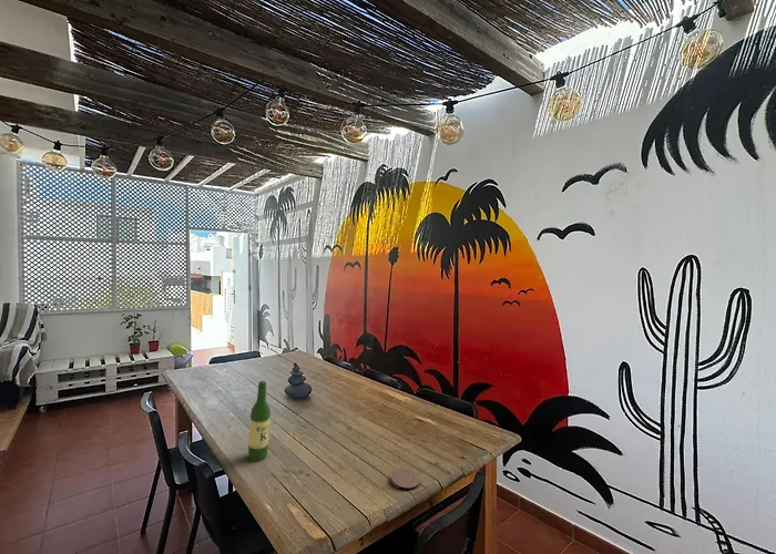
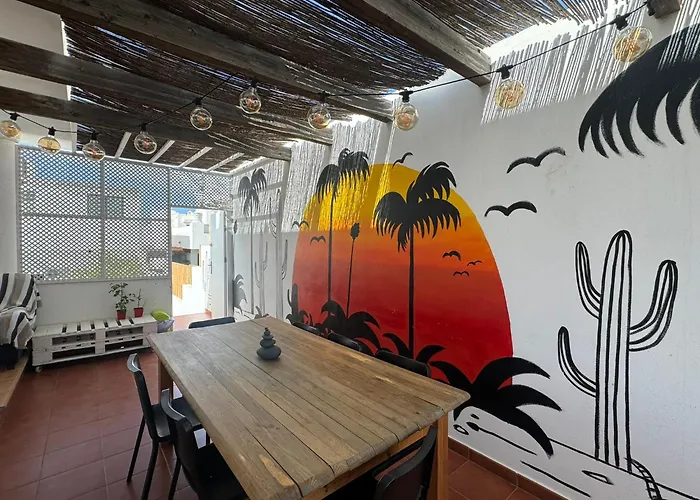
- coaster (405, 479)
- wine bottle (259, 420)
